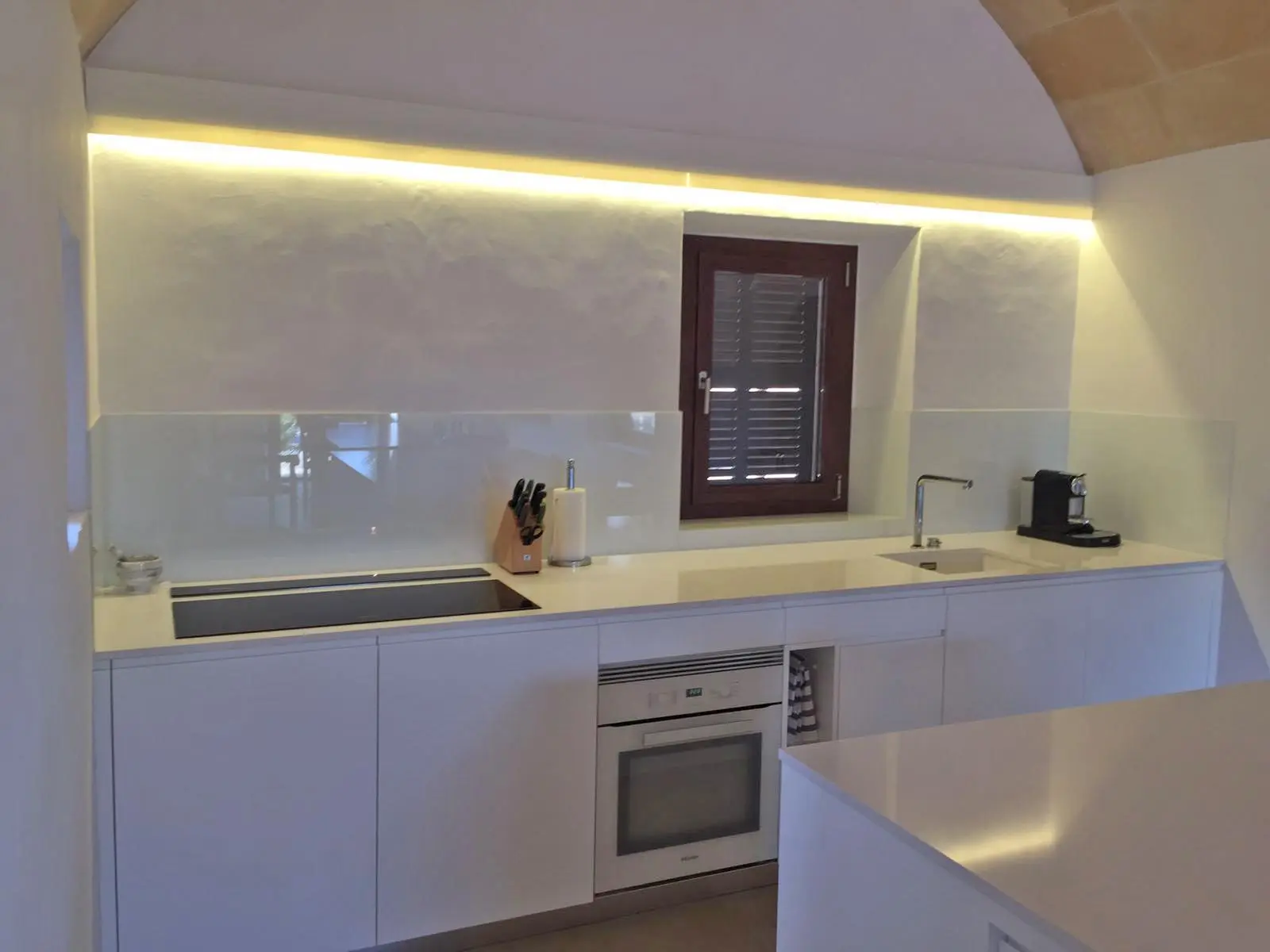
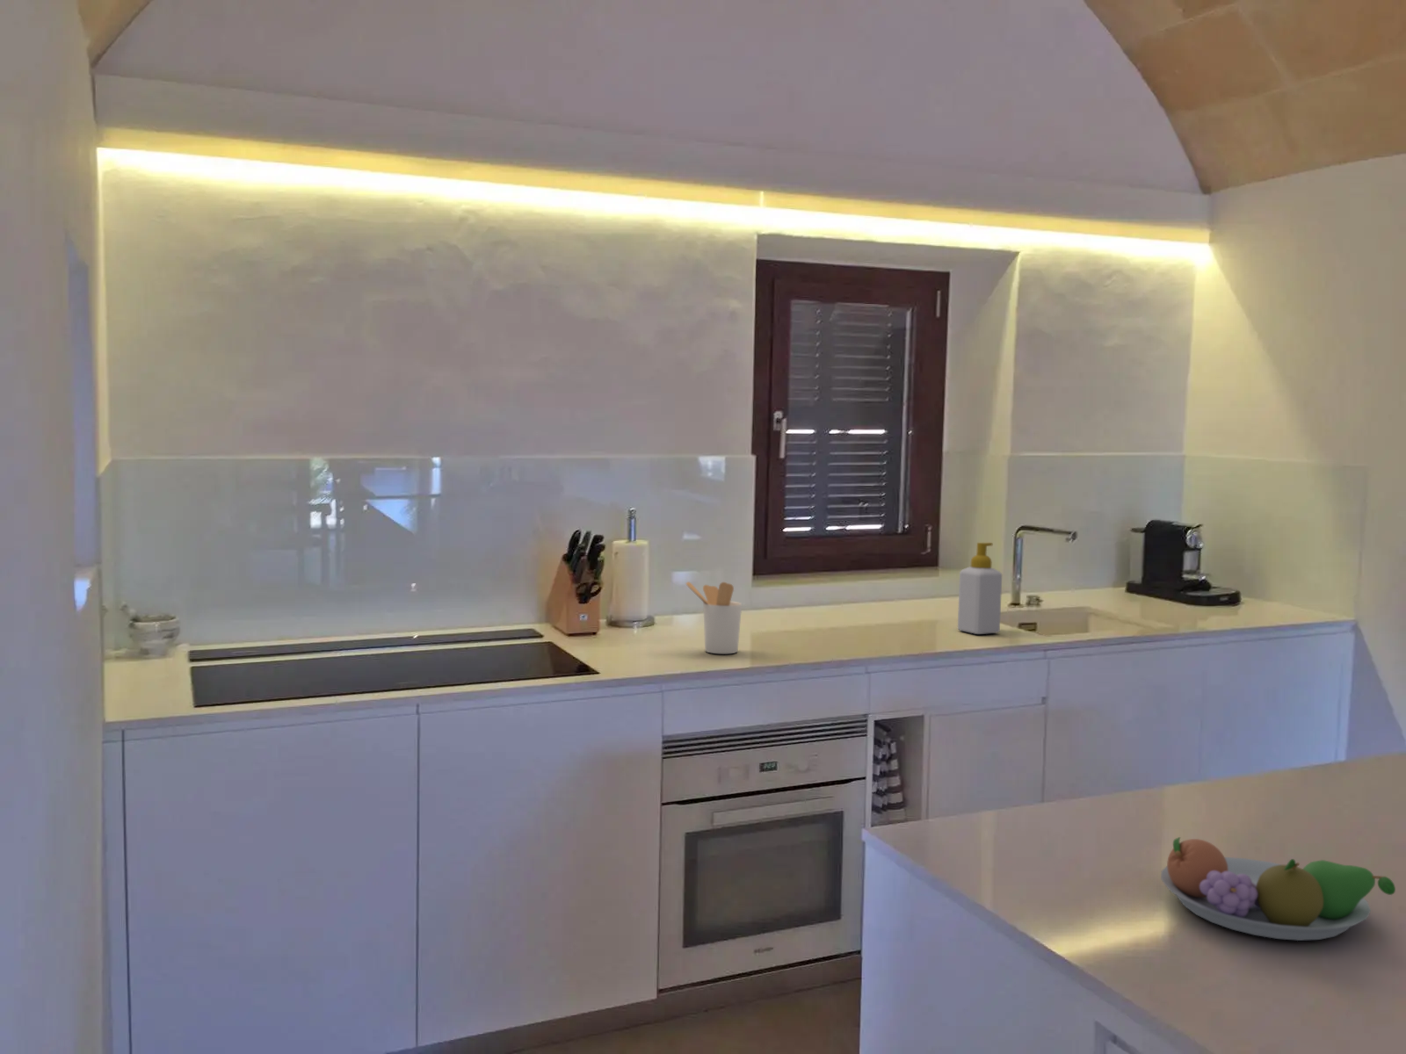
+ utensil holder (712, 614)
+ fruit bowl (1270, 874)
+ soap bottle (980, 588)
